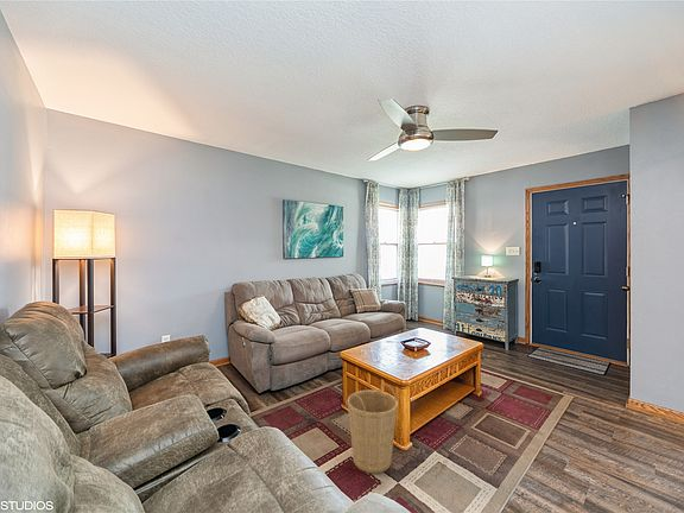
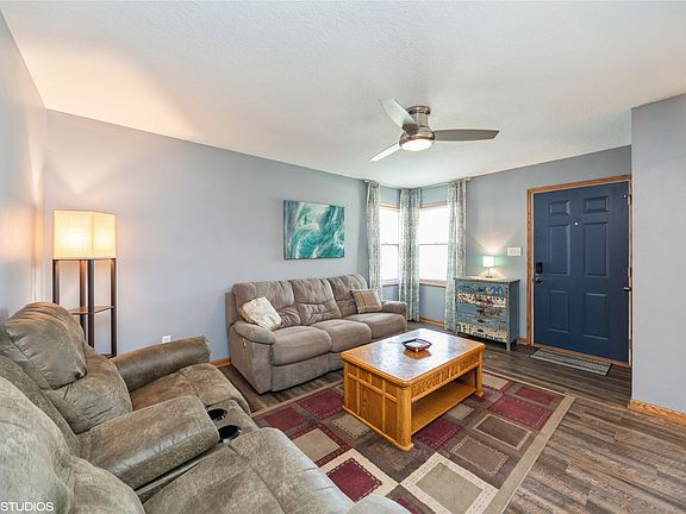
- basket (372, 424)
